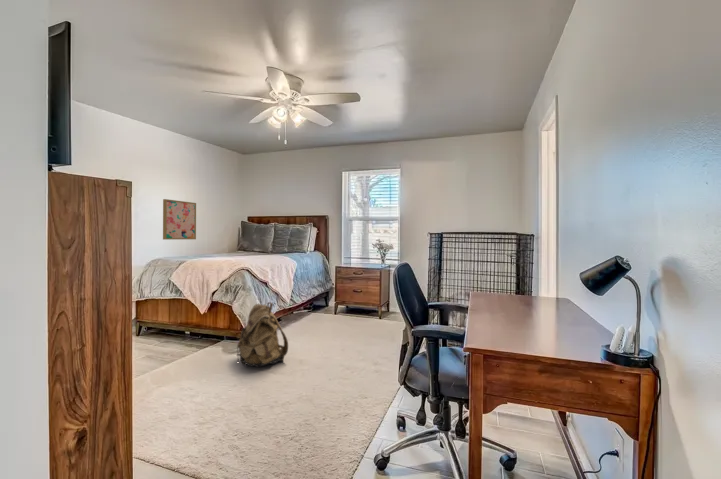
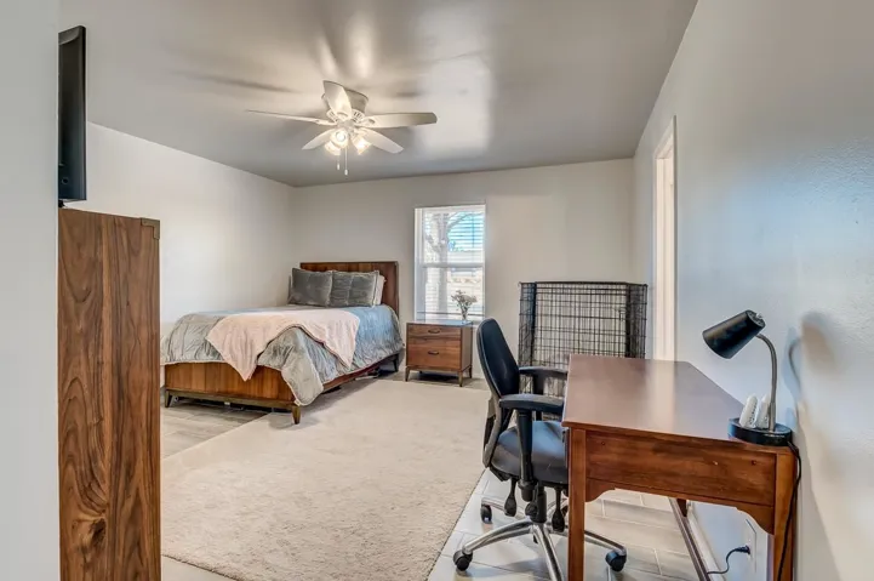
- backpack (262, 330)
- wall art (180, 220)
